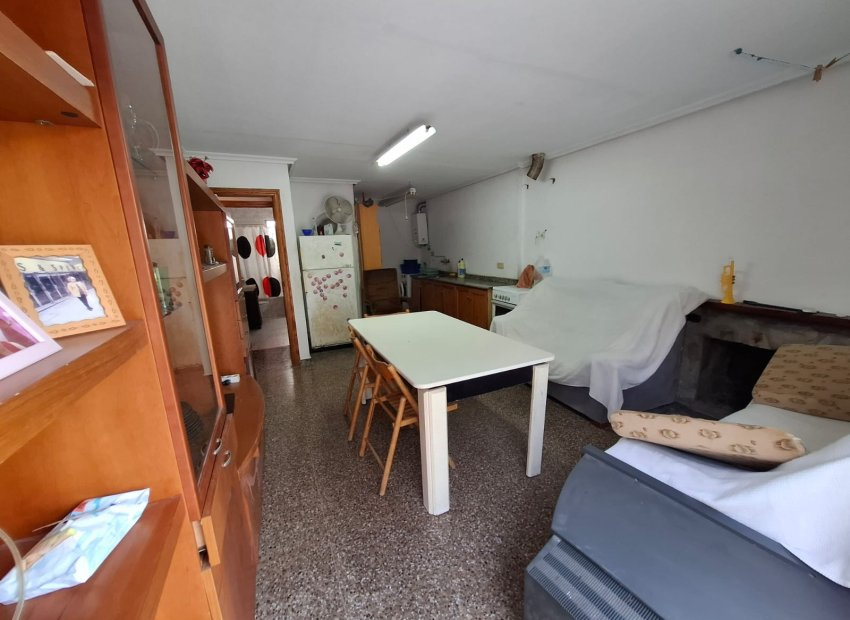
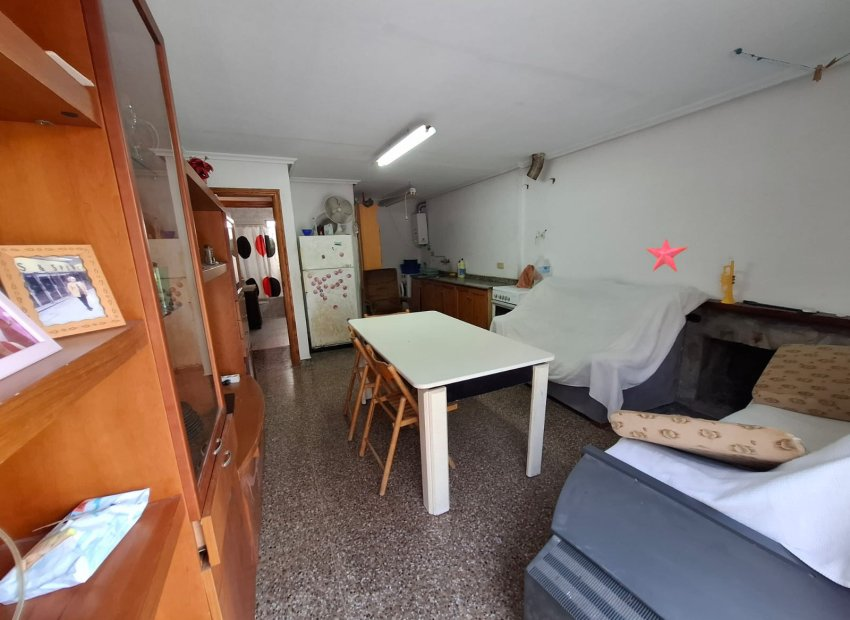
+ decorative star (665, 255)
